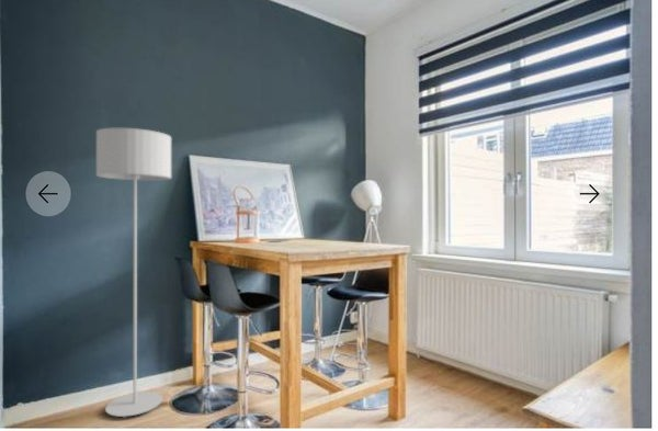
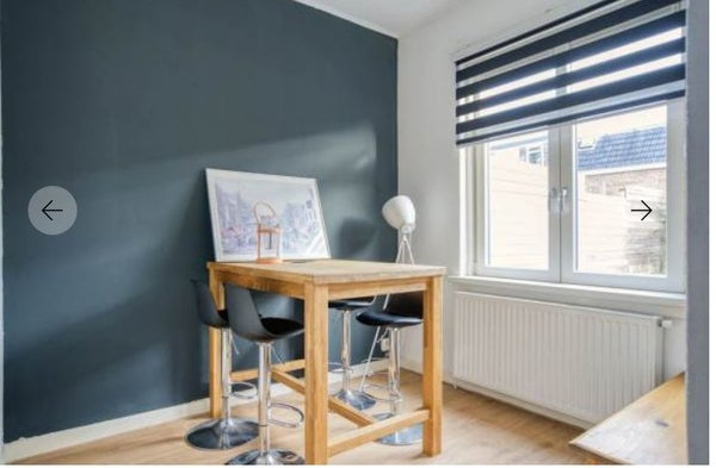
- floor lamp (135, 271)
